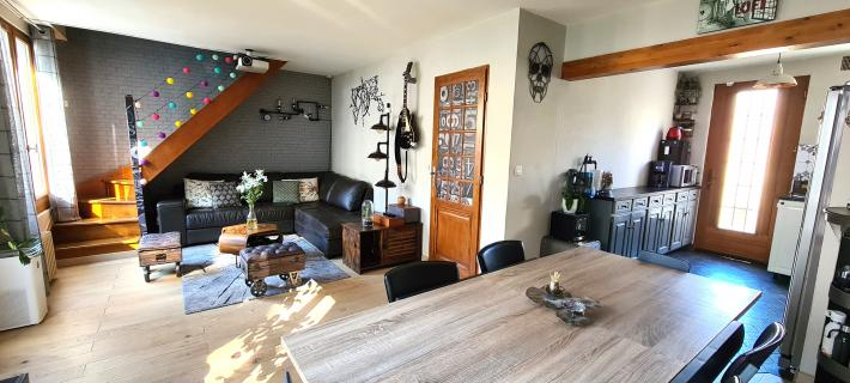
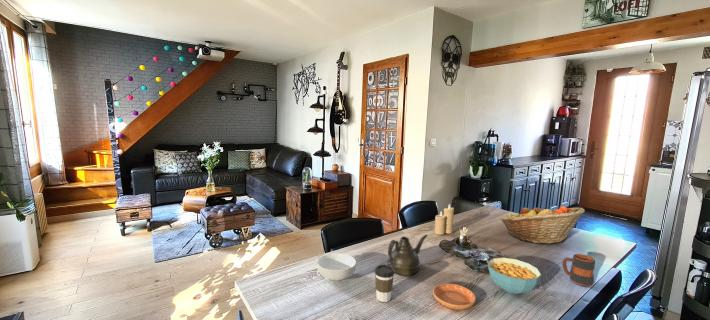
+ mug (577, 268)
+ cereal bowl (512, 278)
+ candle (444, 218)
+ teapot (409, 251)
+ coffee cup (384, 283)
+ saucer (453, 297)
+ fruit basket (541, 220)
+ cereal bowl (336, 268)
